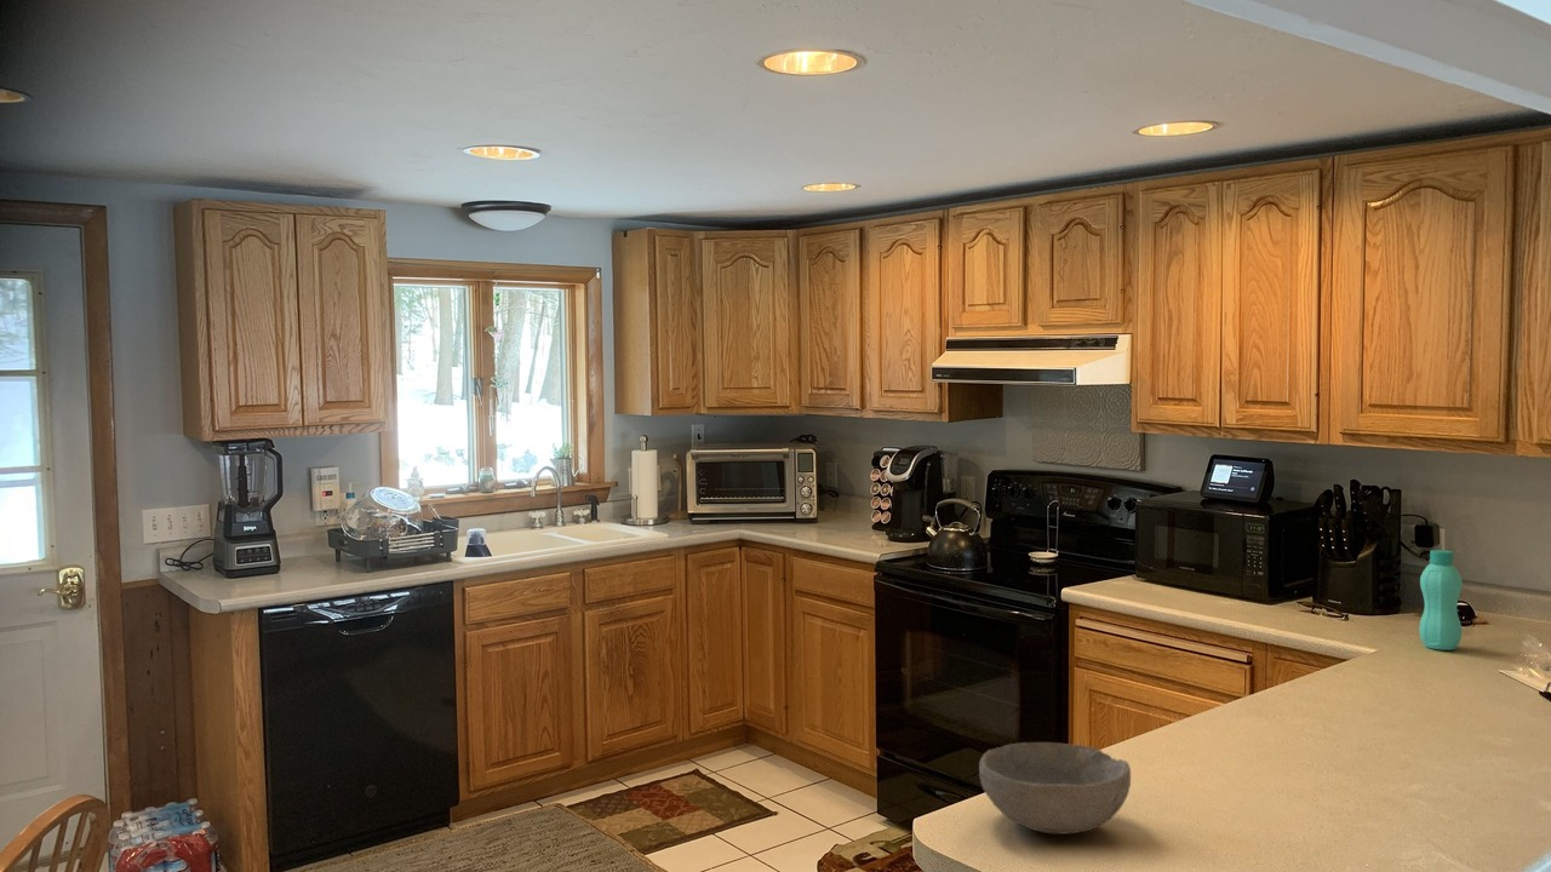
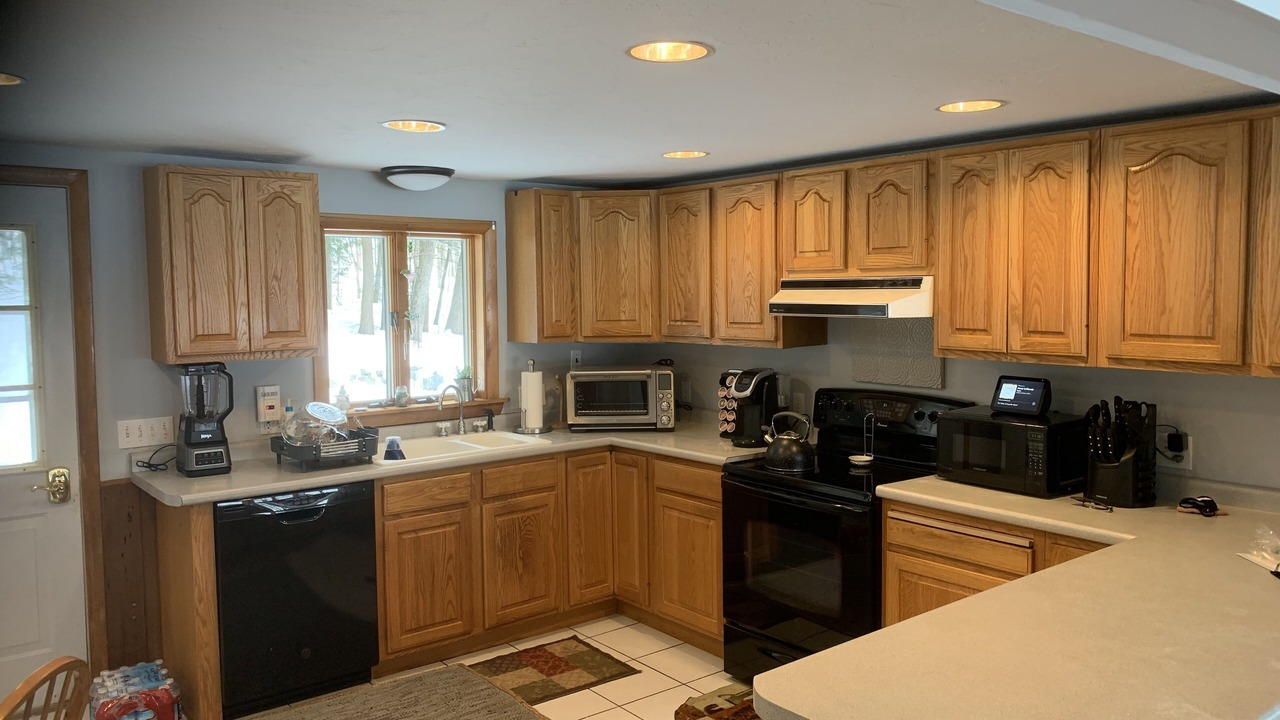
- bottle (1441, 598)
- bowl (1053, 792)
